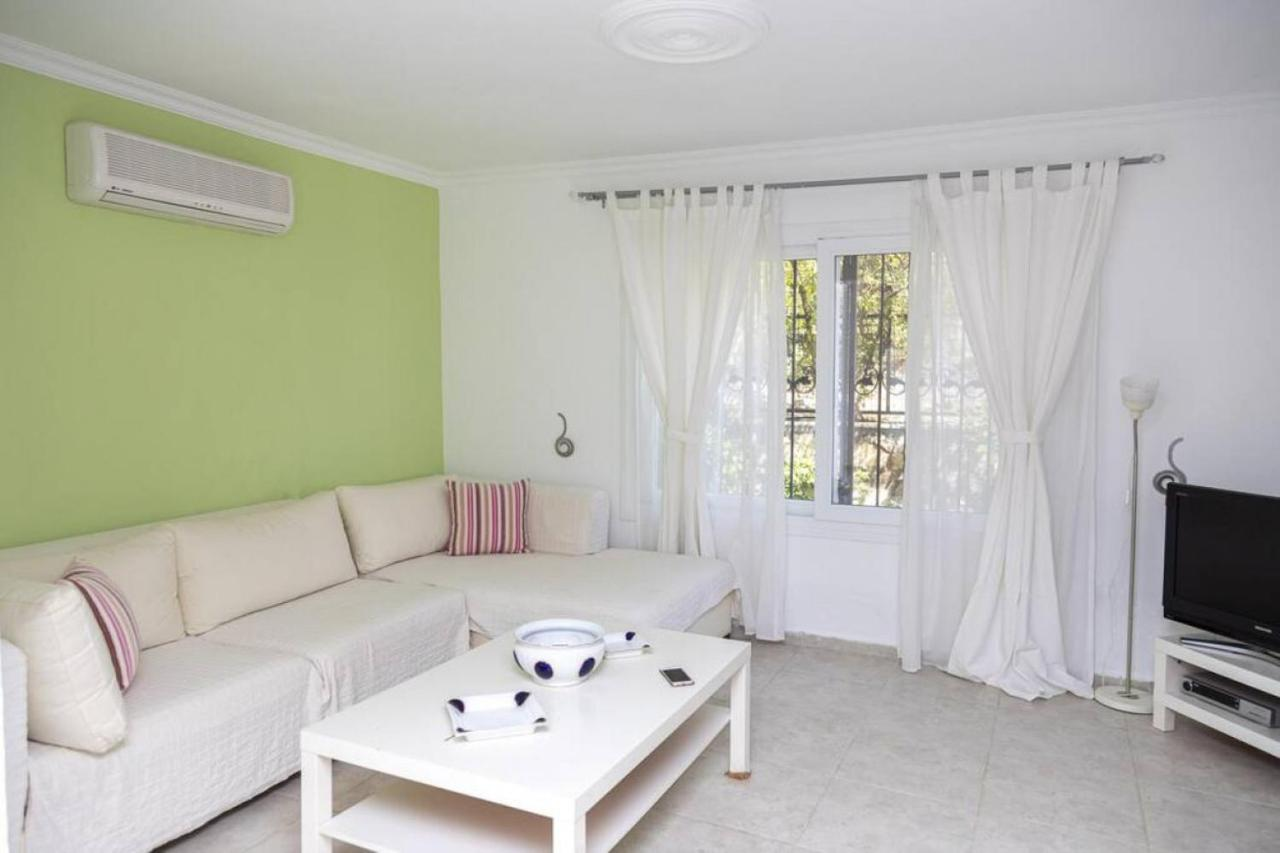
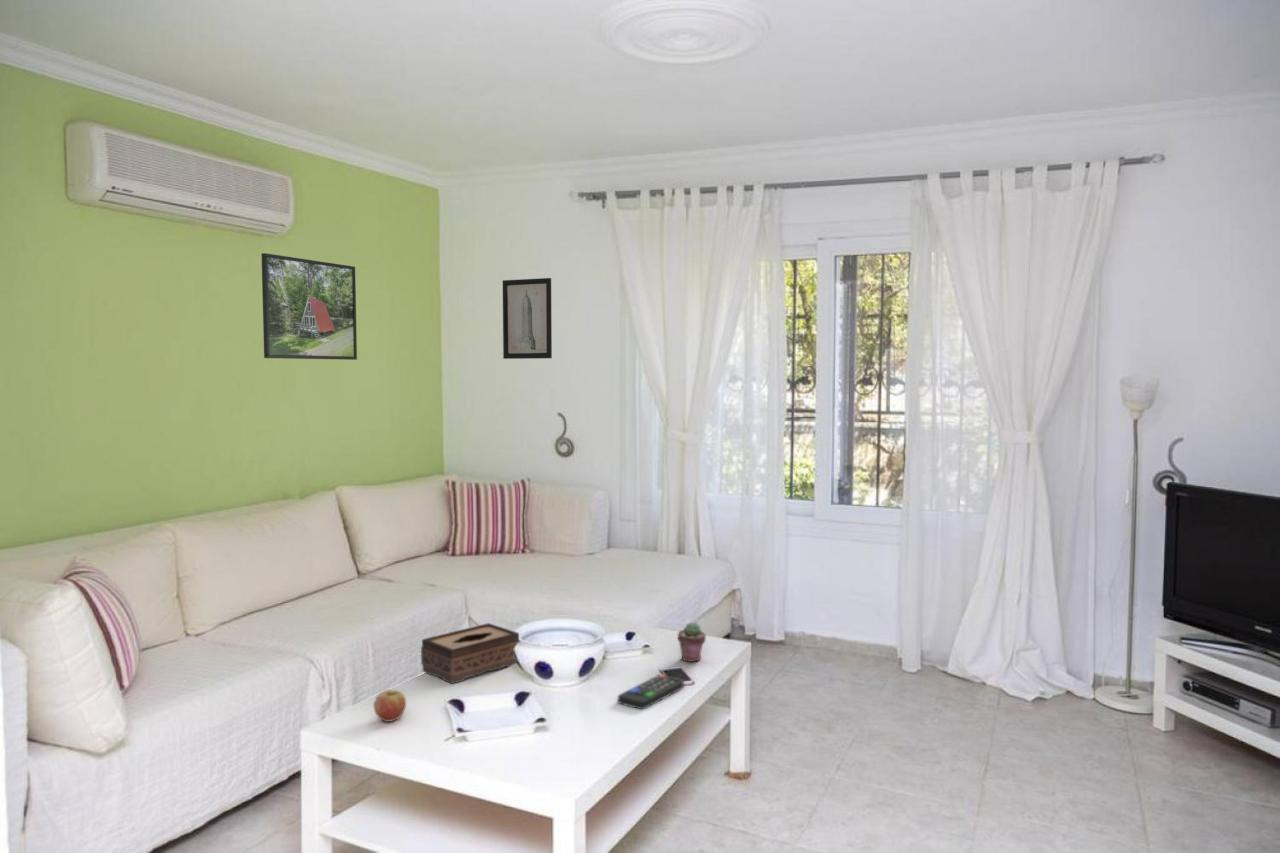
+ remote control (651, 690)
+ potted succulent (691, 640)
+ tissue box (471, 652)
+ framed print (312, 309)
+ wall art (526, 319)
+ fruit (390, 704)
